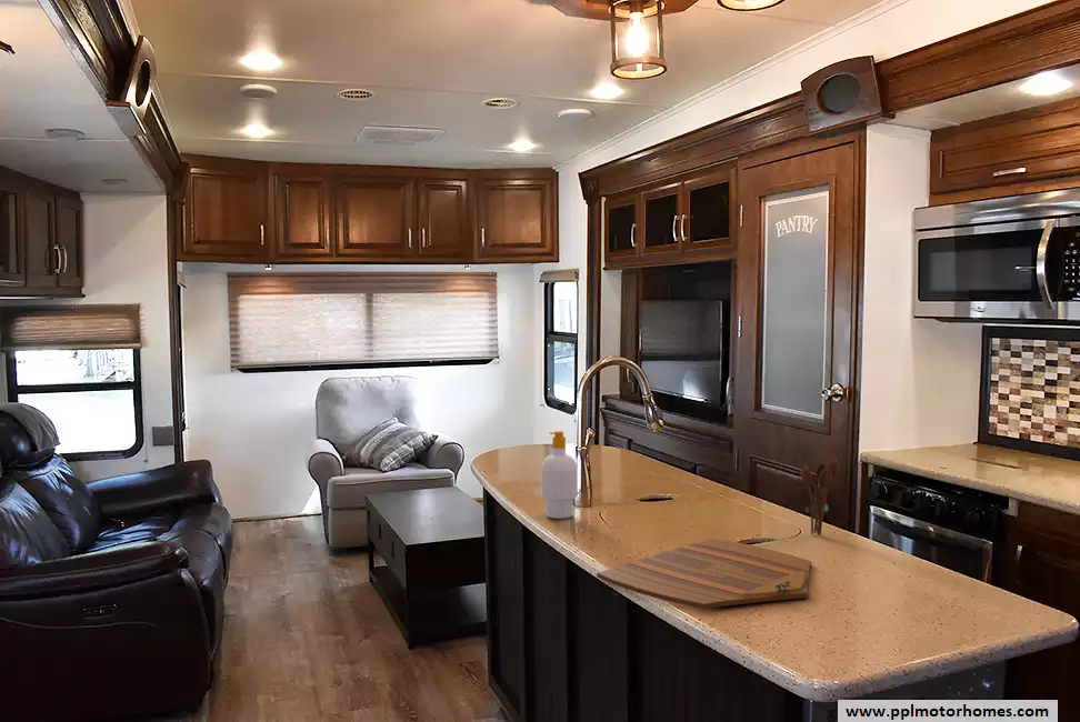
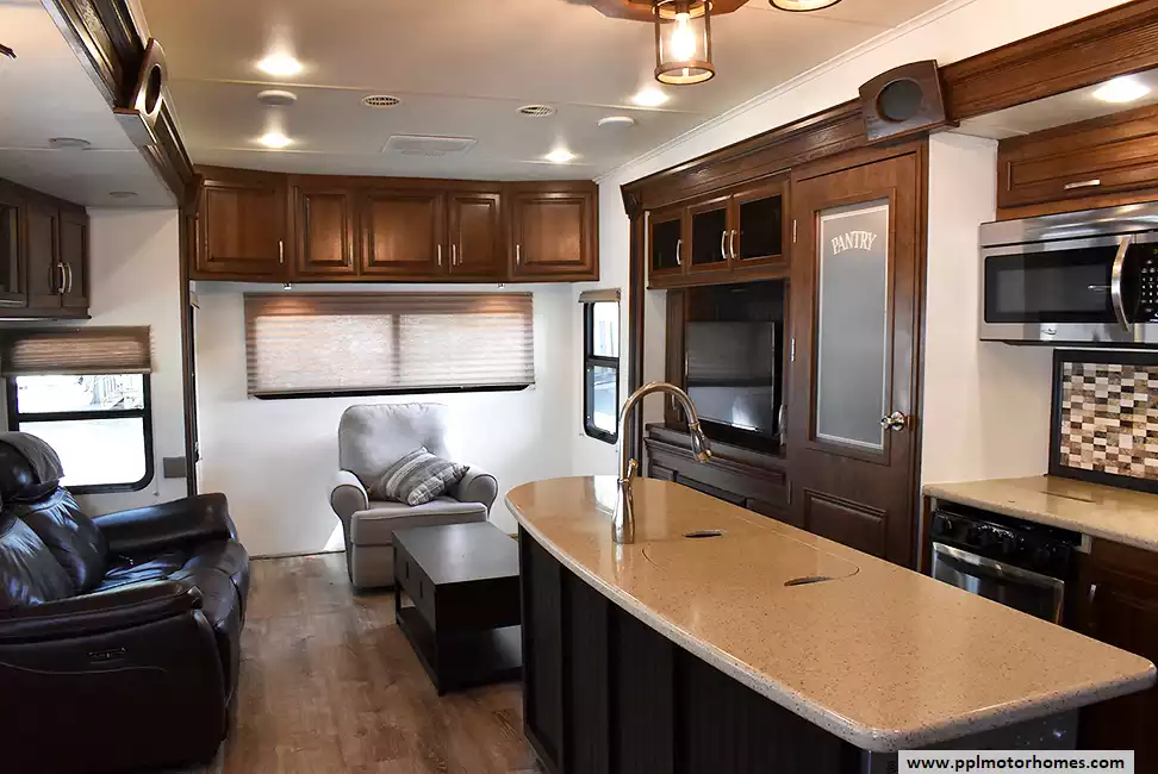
- cutting board (727, 571)
- soap bottle (559, 473)
- utensil holder (819, 495)
